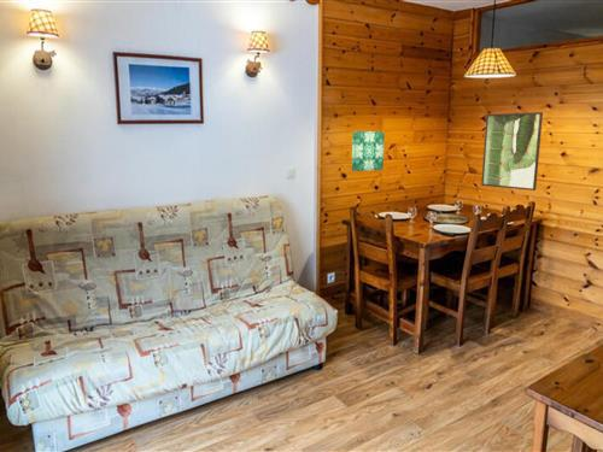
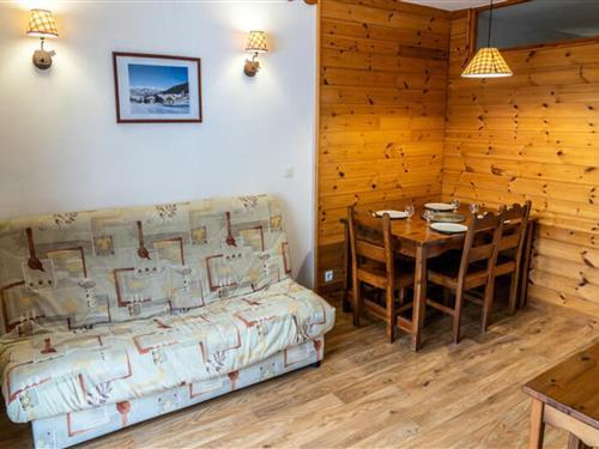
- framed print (510, 151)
- wall art (368, 151)
